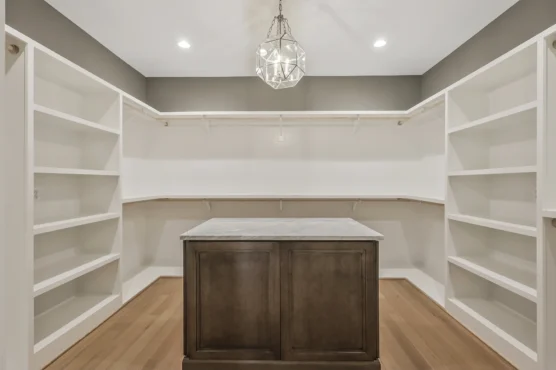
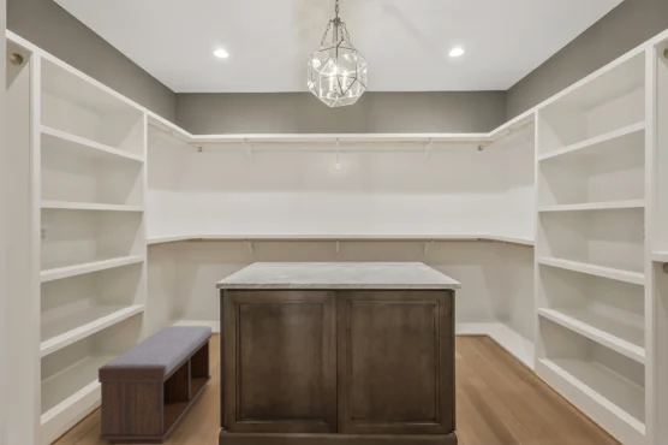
+ bench (165, 375)
